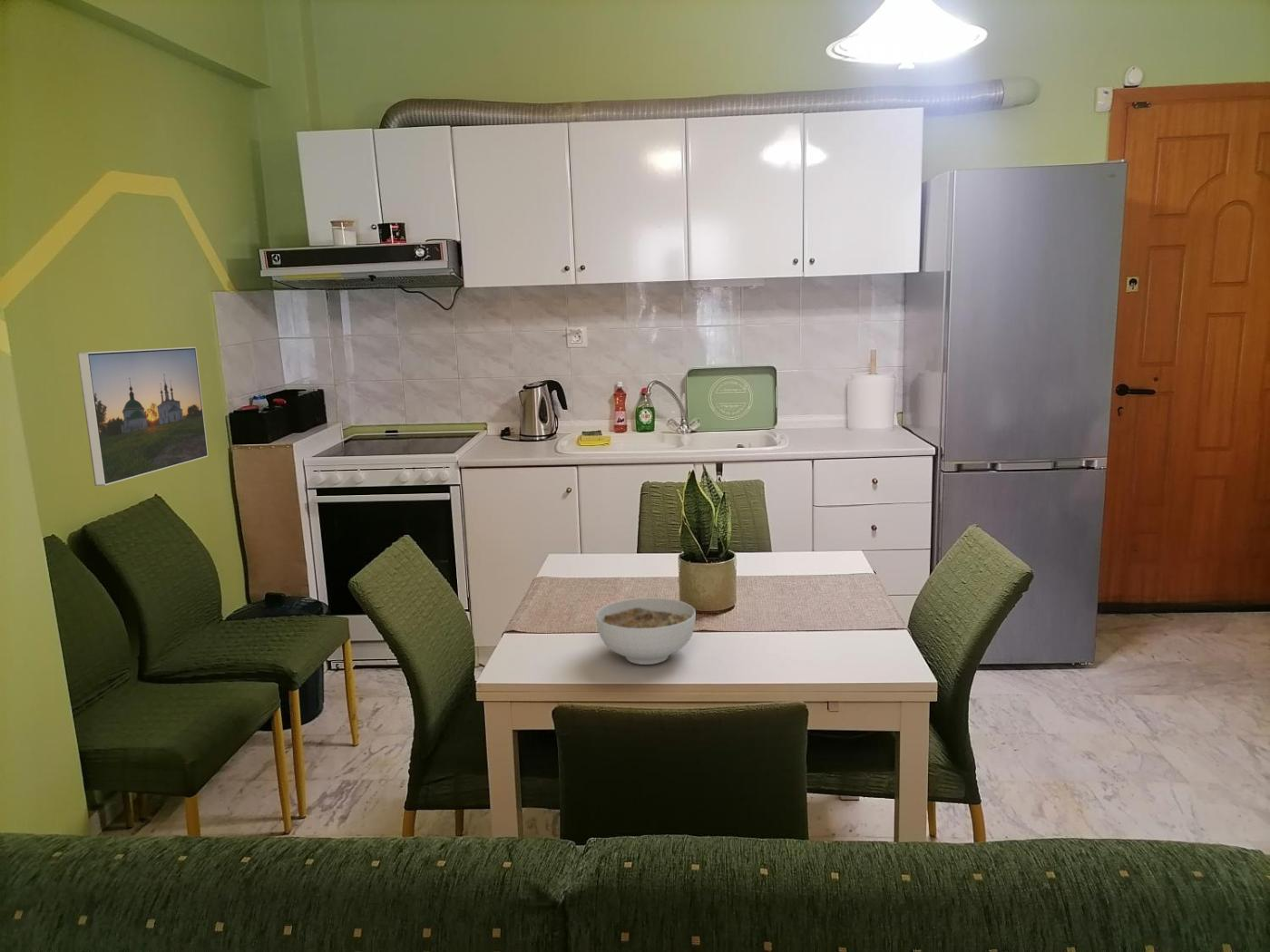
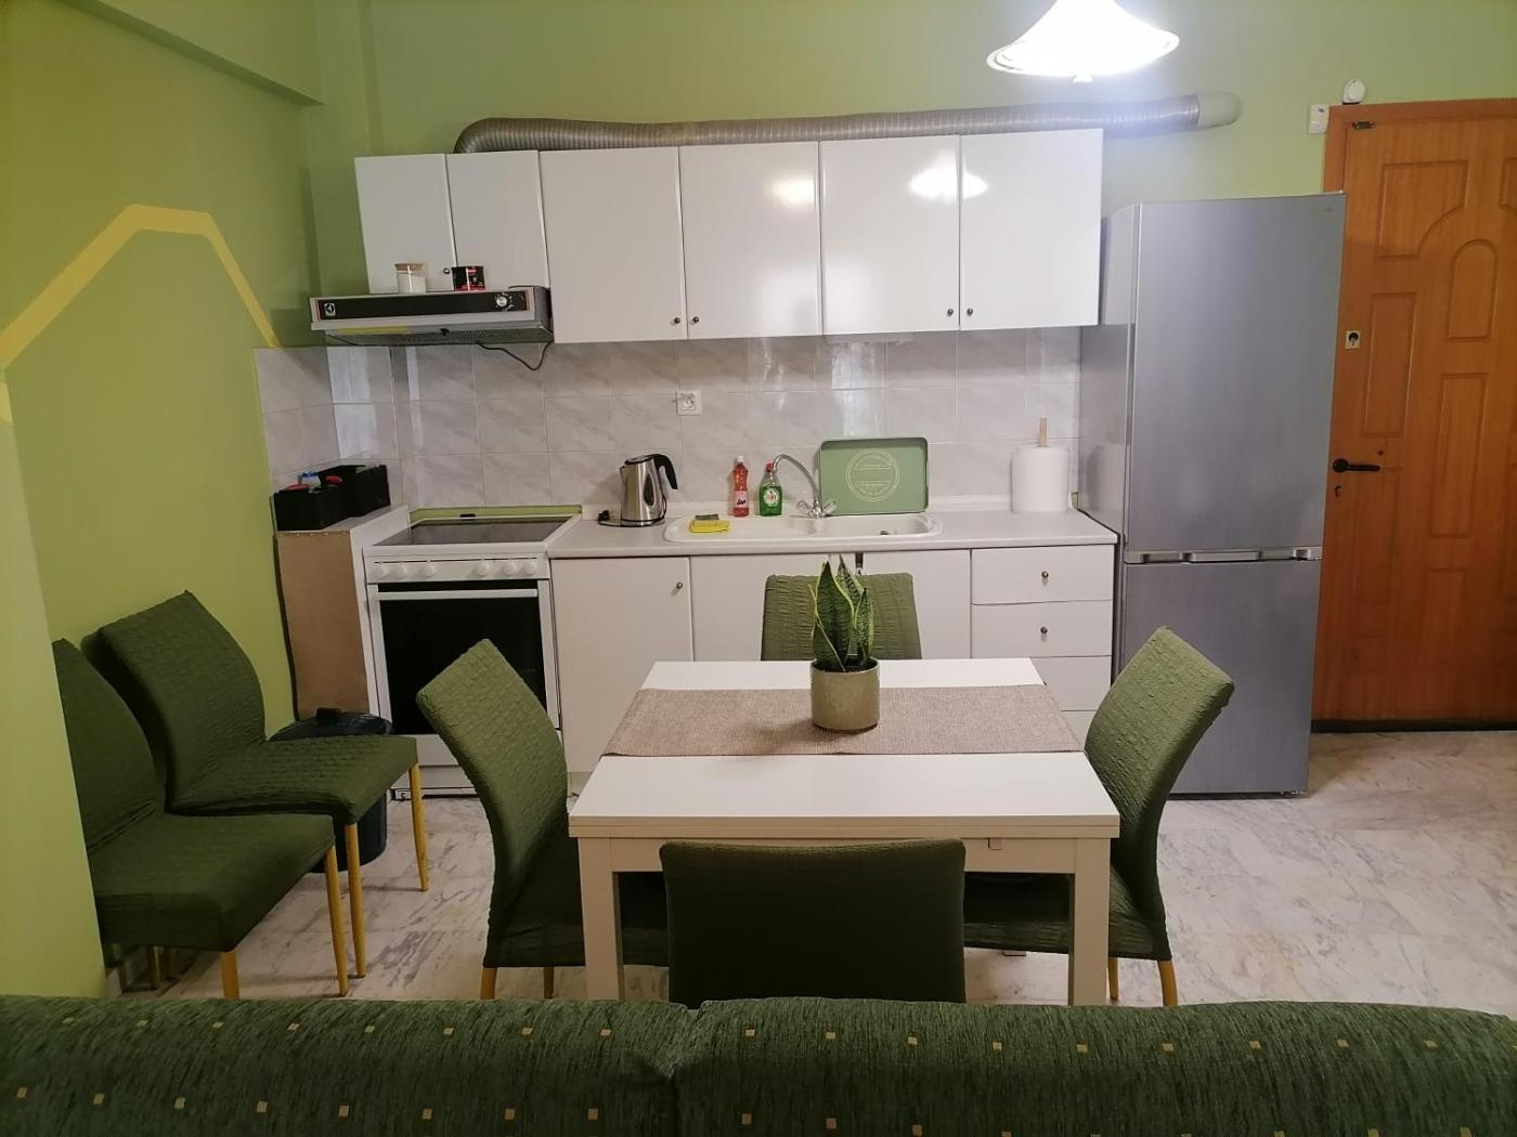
- bowl (646, 635)
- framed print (150, 410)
